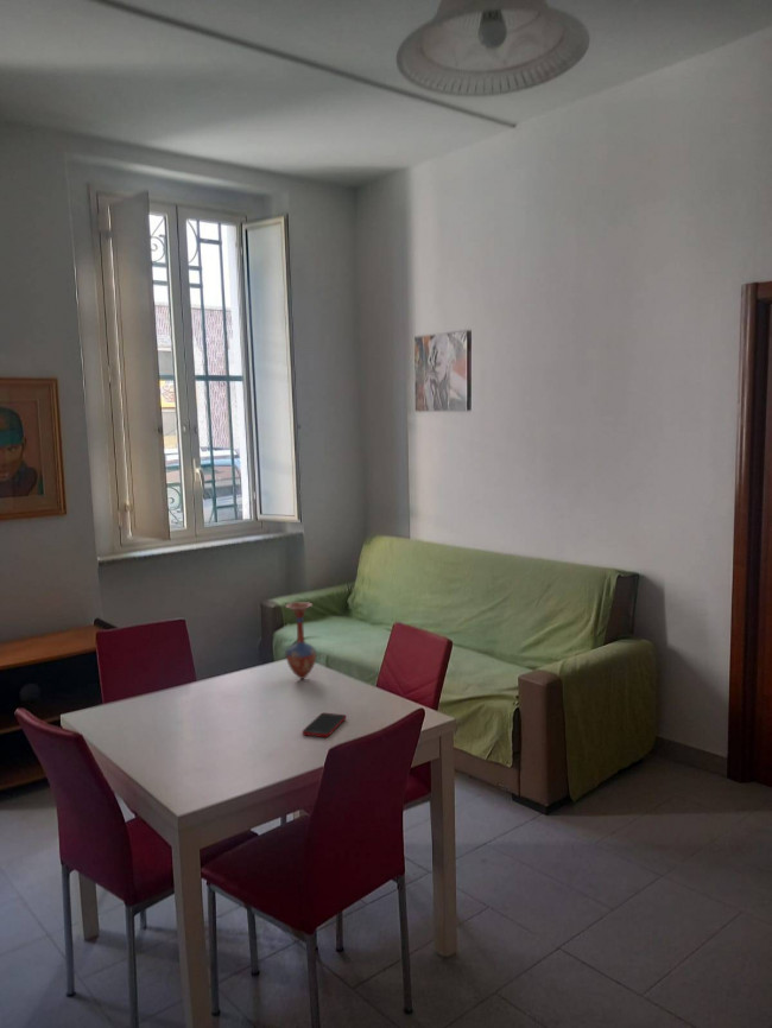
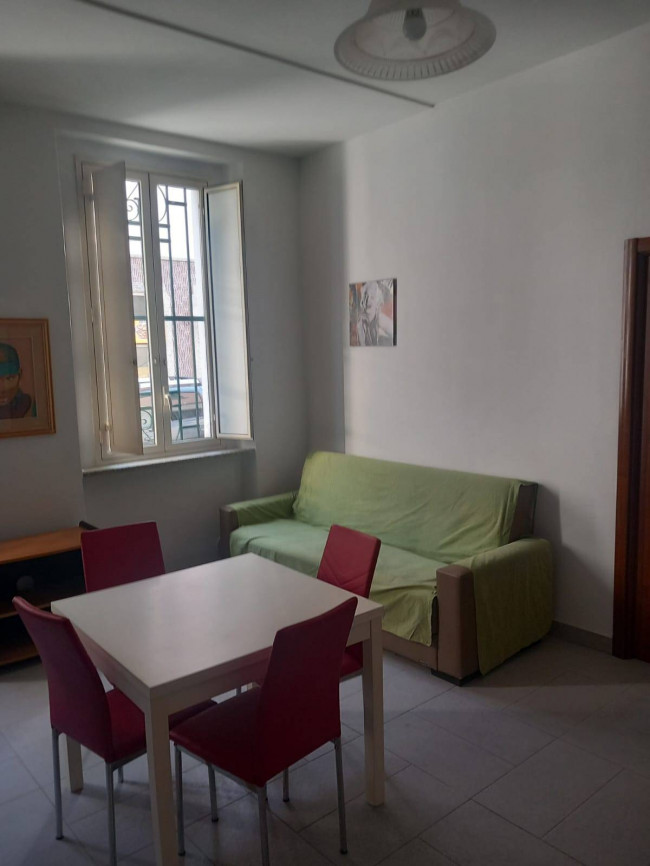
- vase (300, 641)
- cell phone (324, 724)
